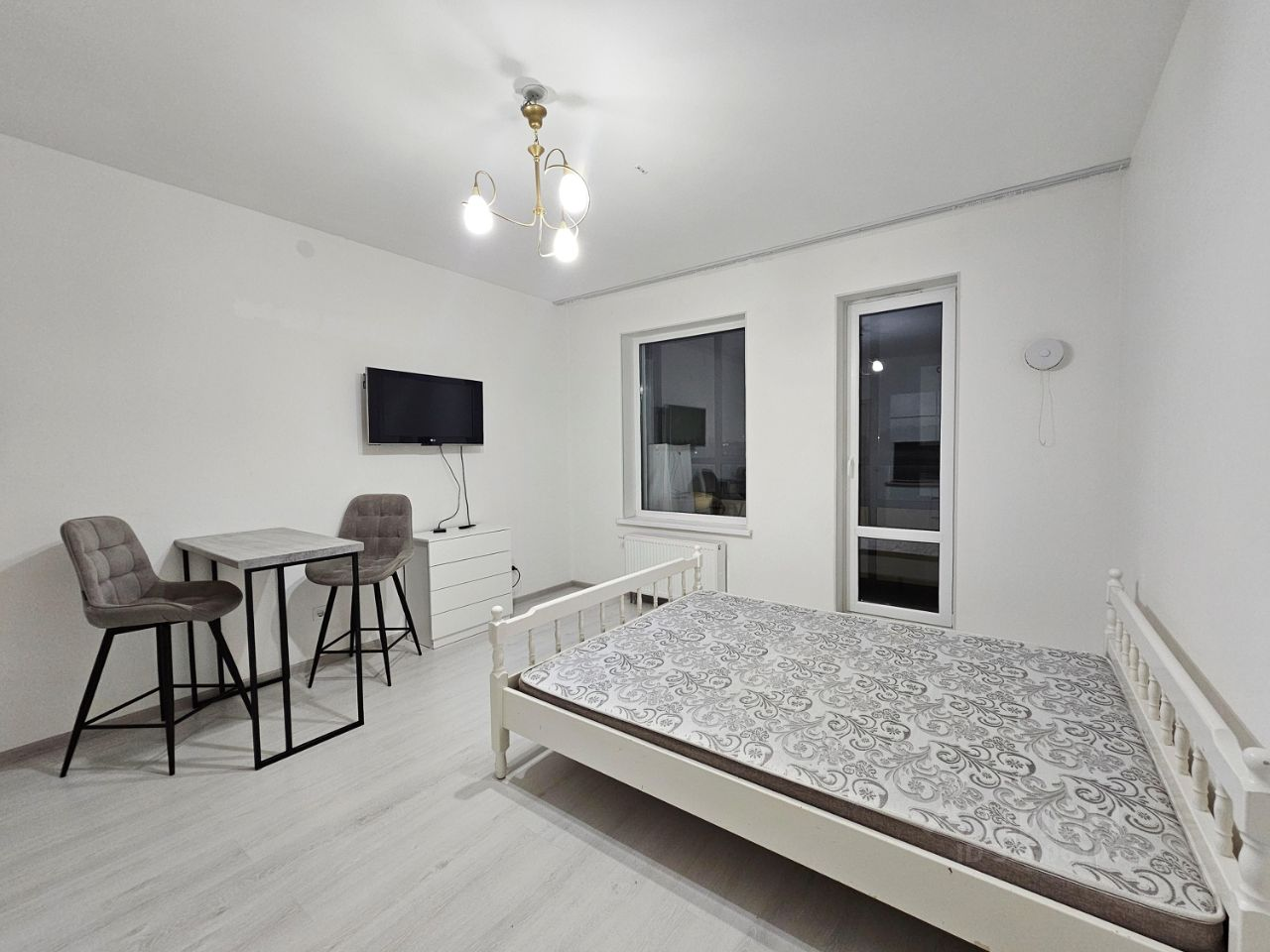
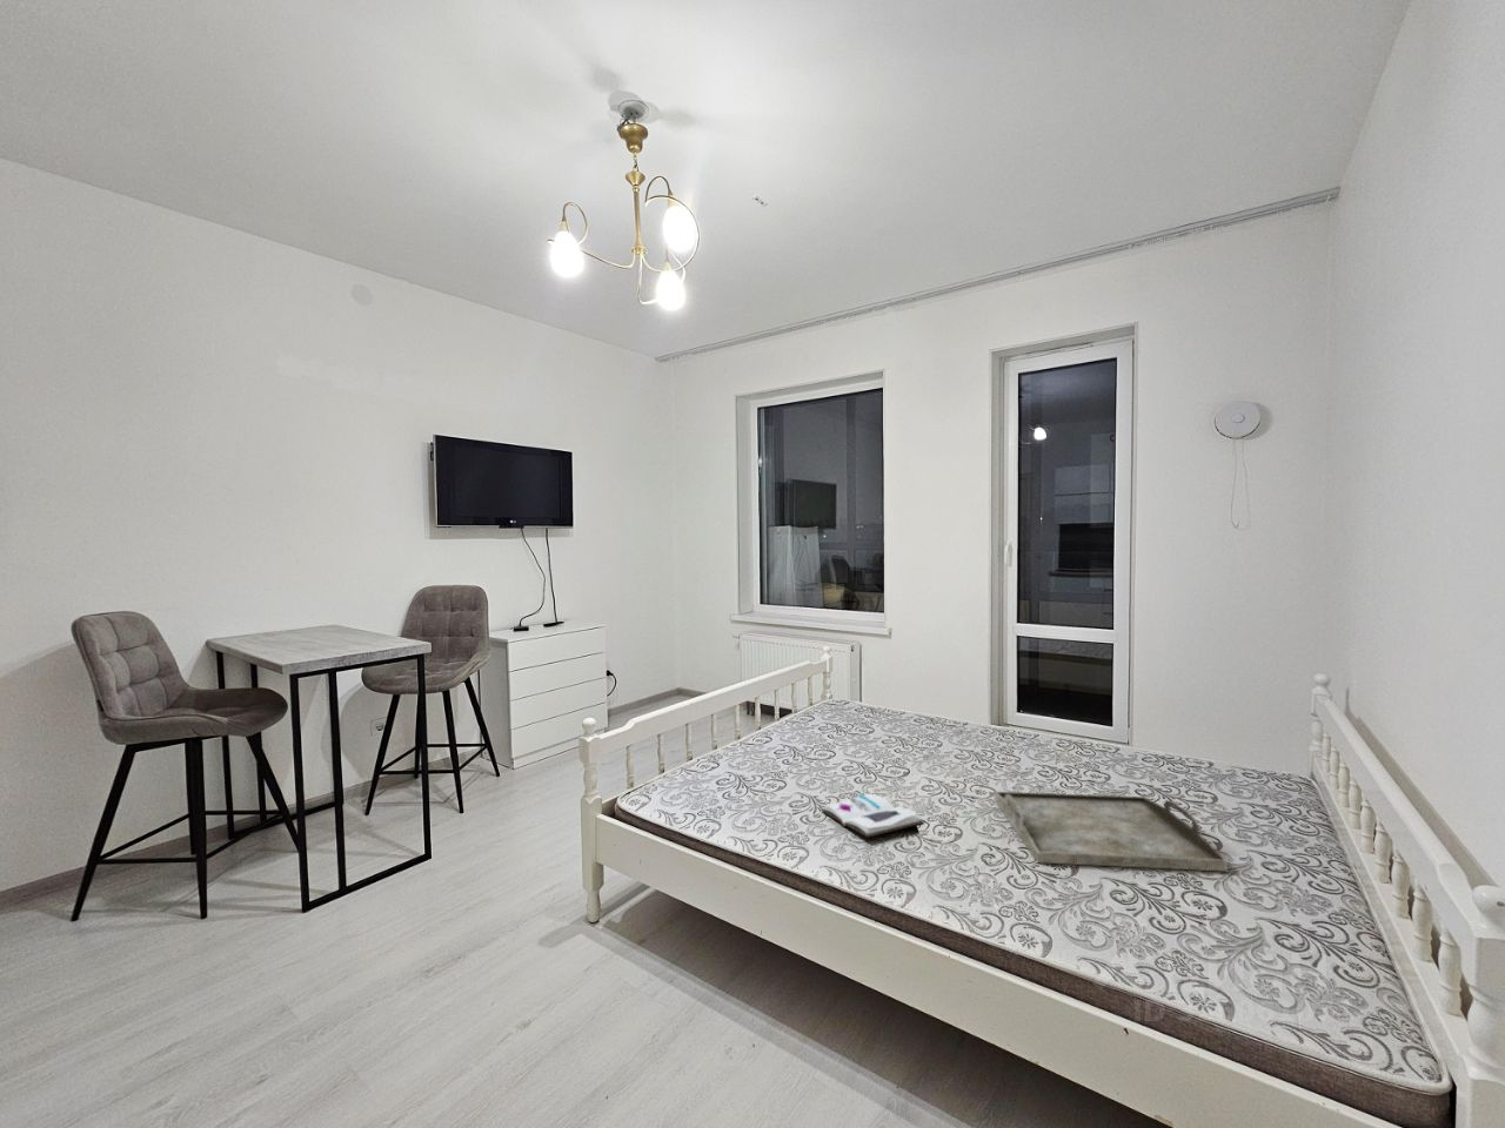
+ serving tray (1096, 818)
+ book (870, 813)
